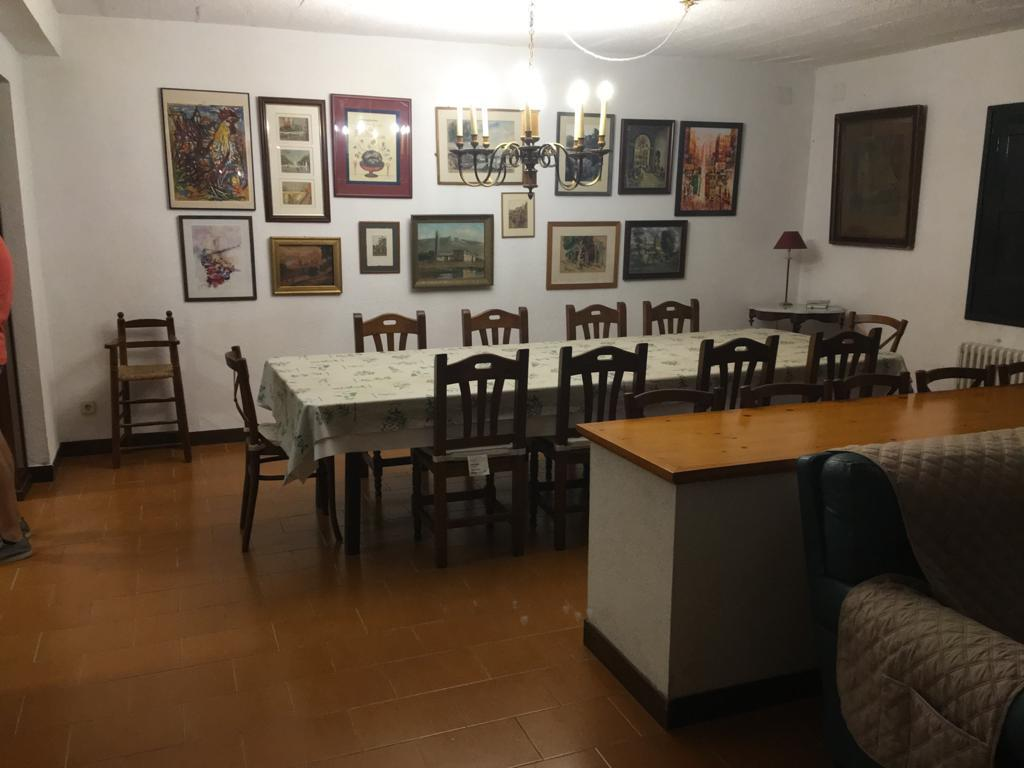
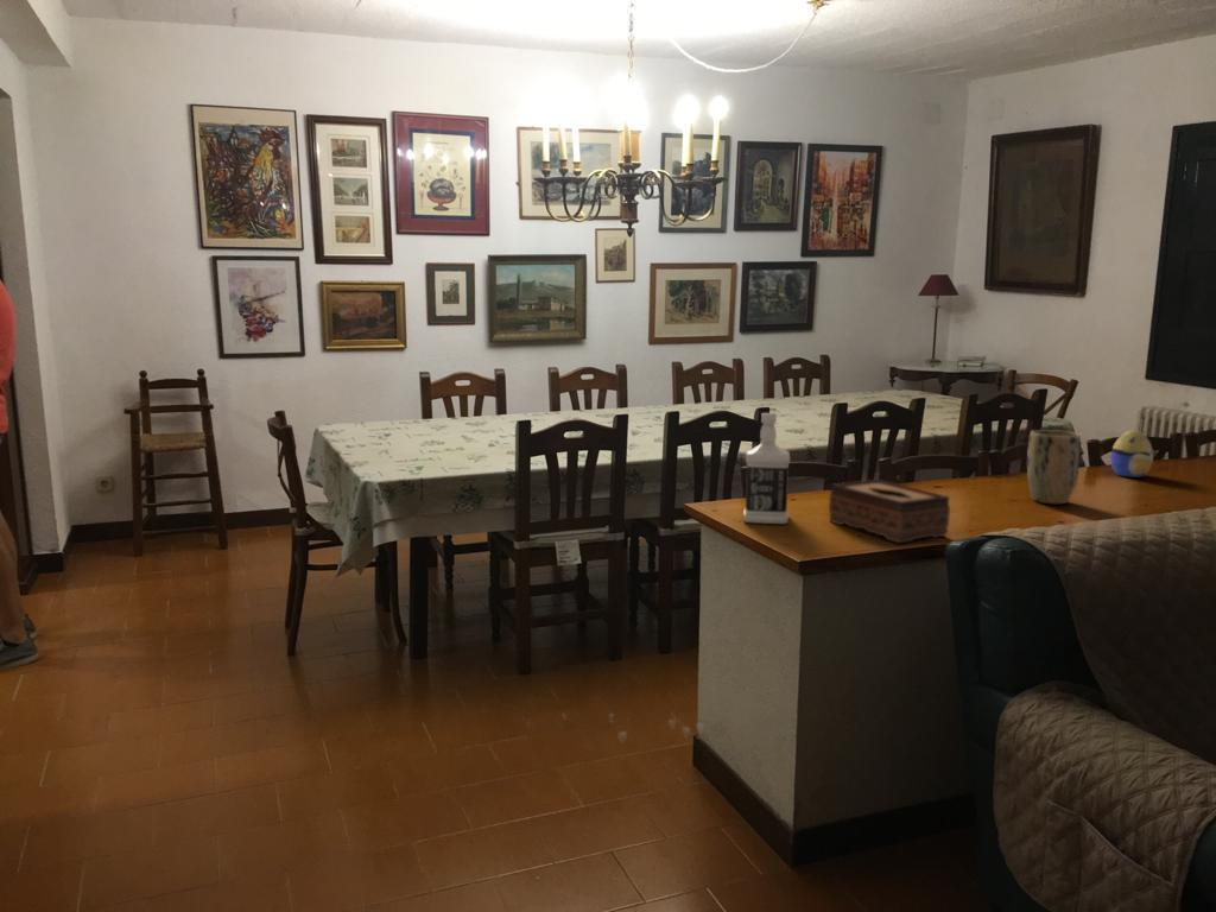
+ plant pot (1051, 467)
+ tissue box (887, 509)
+ decorative egg (1132, 452)
+ bottle (767, 466)
